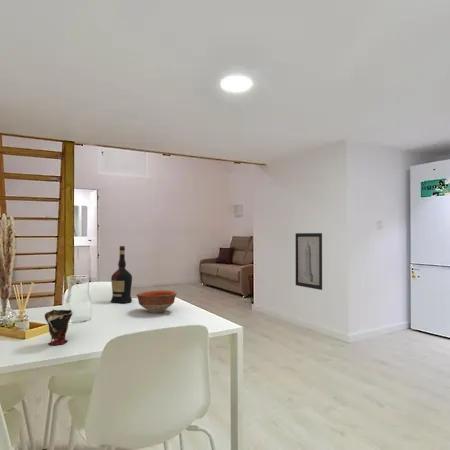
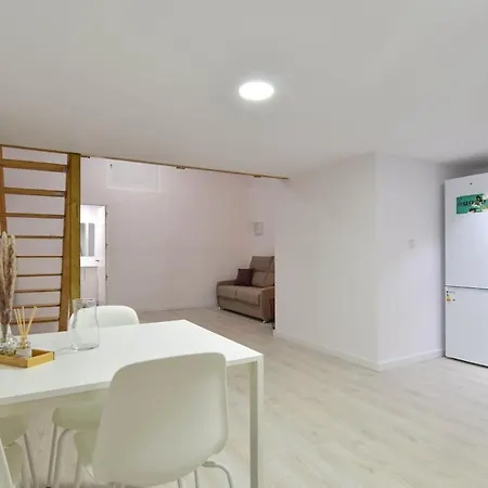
- cup (58, 327)
- bowl (156, 302)
- wall art (308, 260)
- liquor (121, 273)
